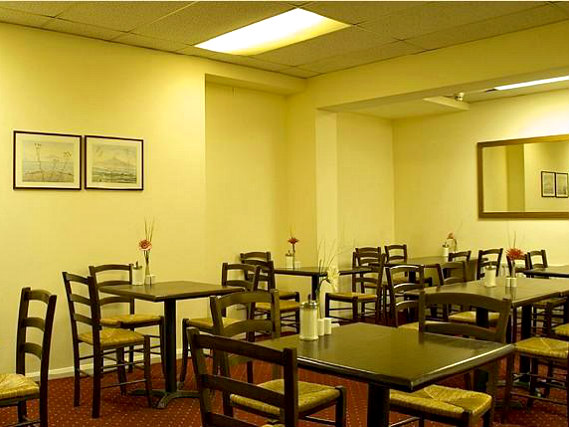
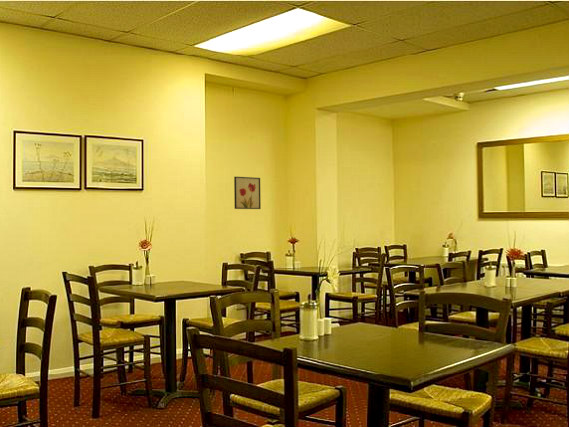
+ wall art (247, 193)
